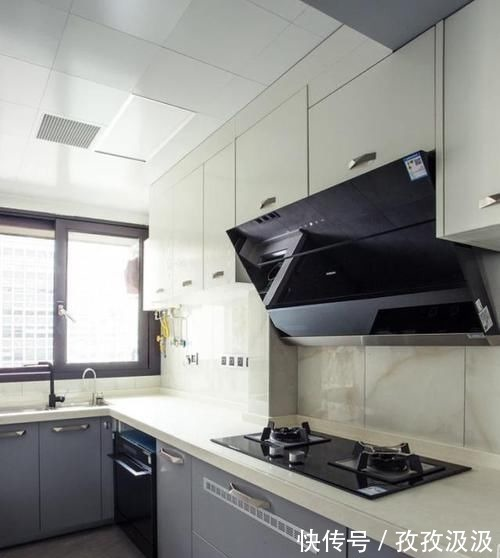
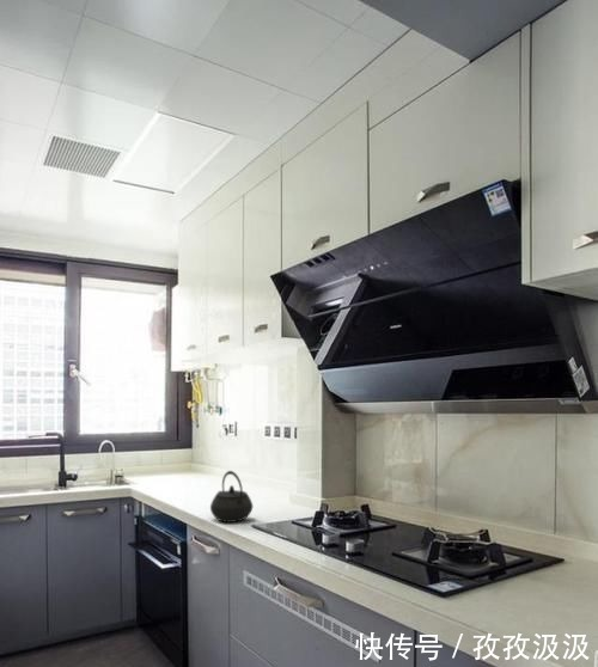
+ kettle (230, 494)
